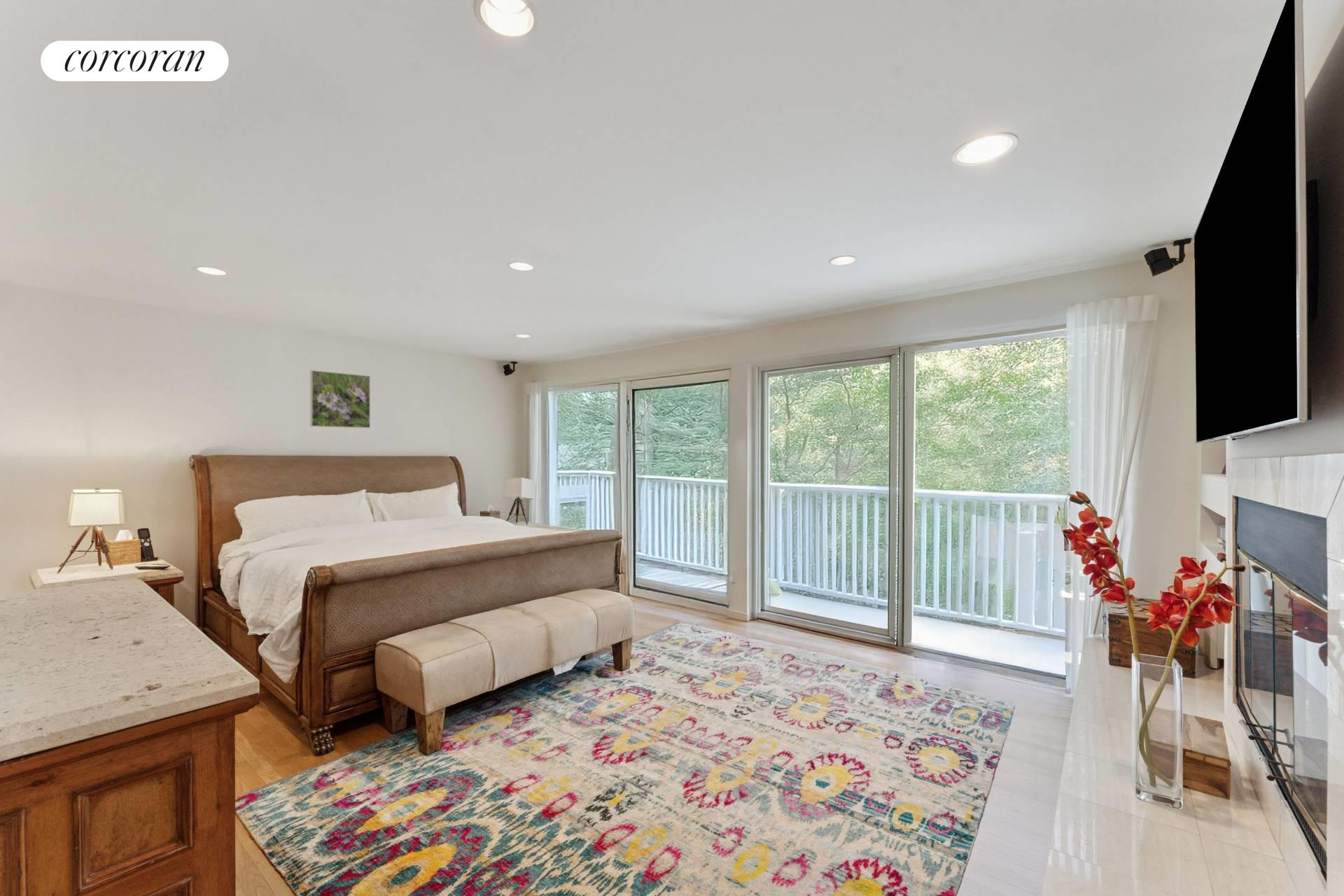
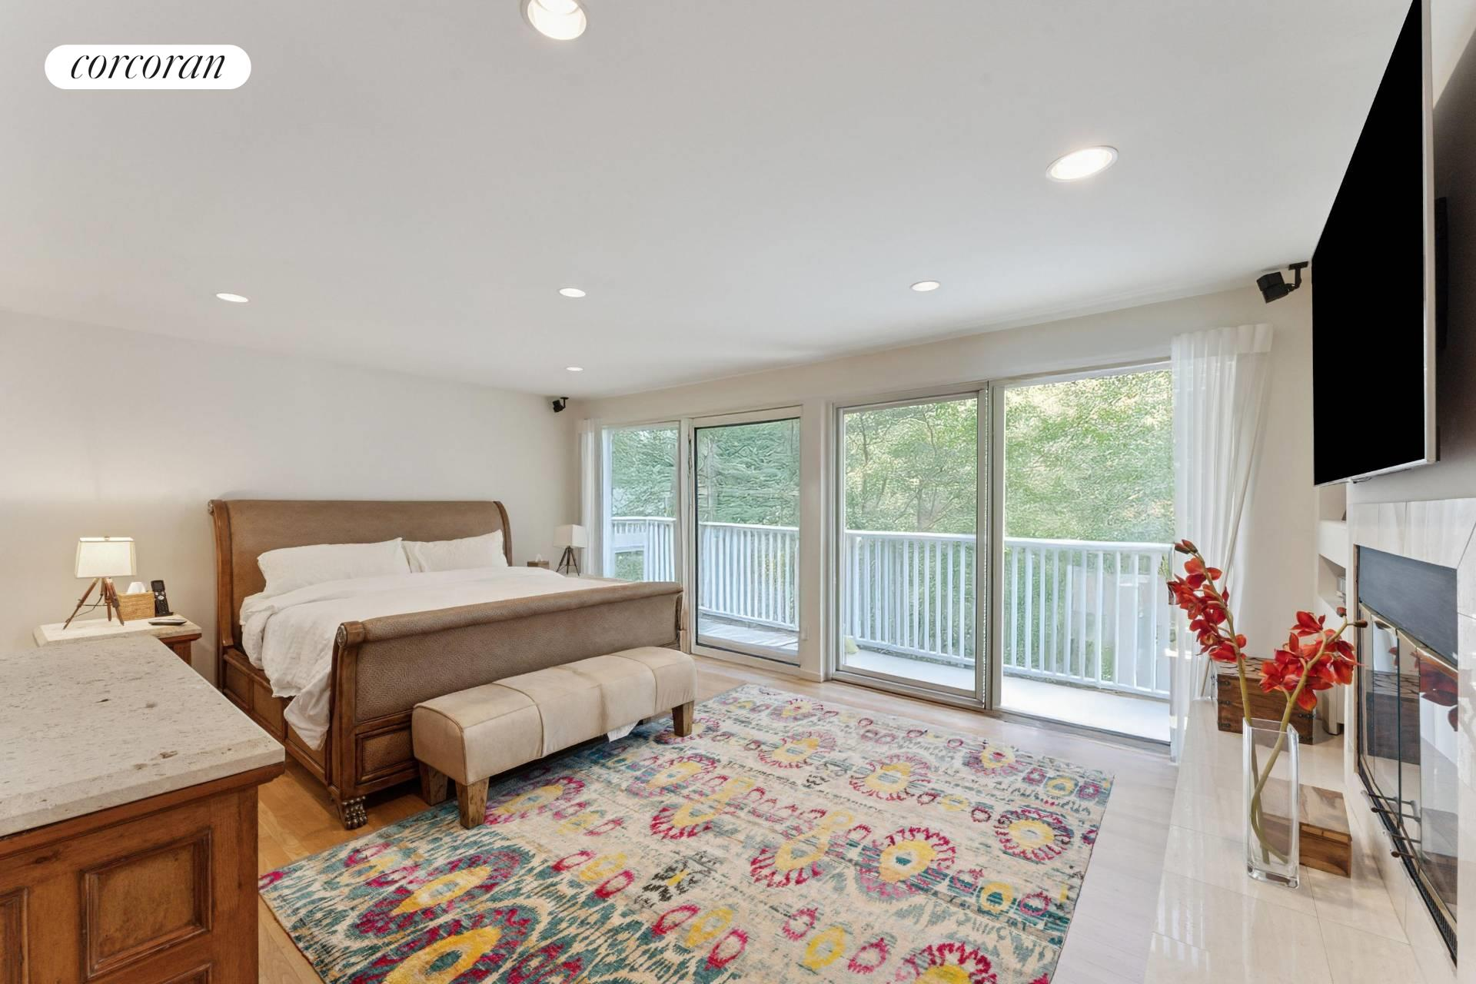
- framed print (341, 400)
